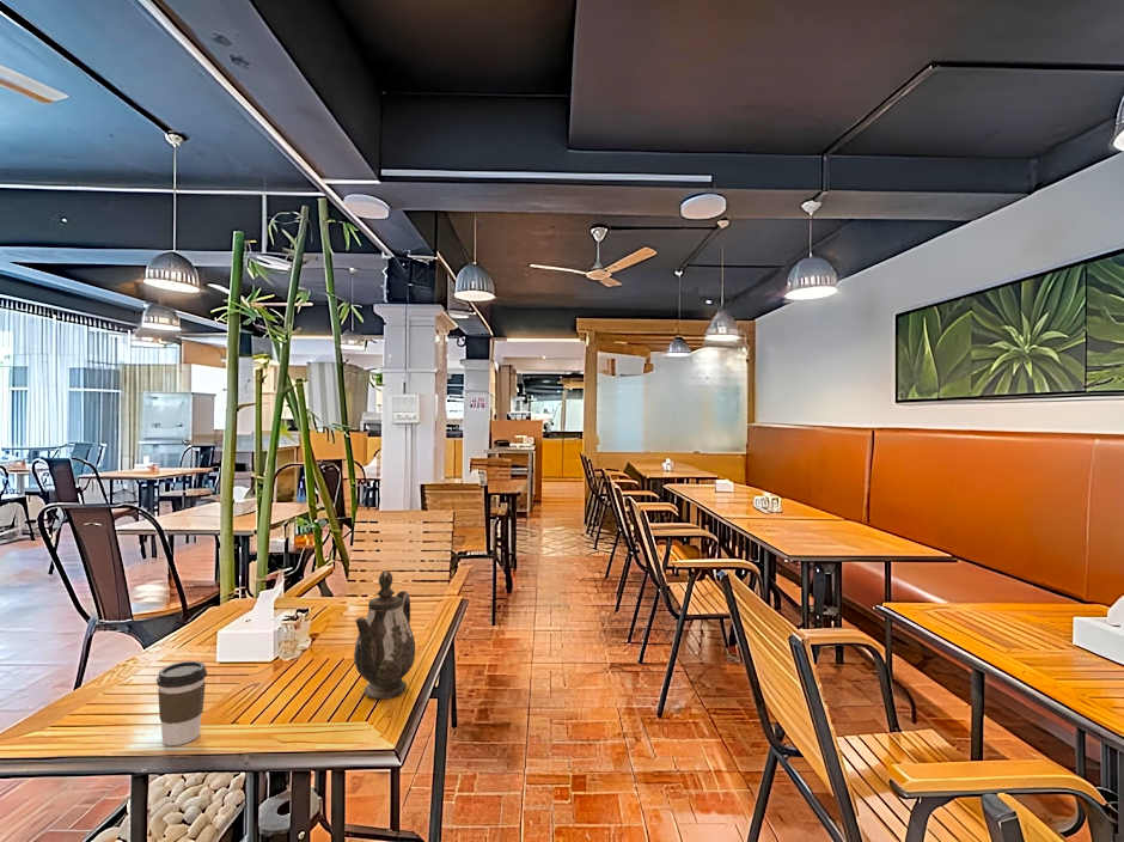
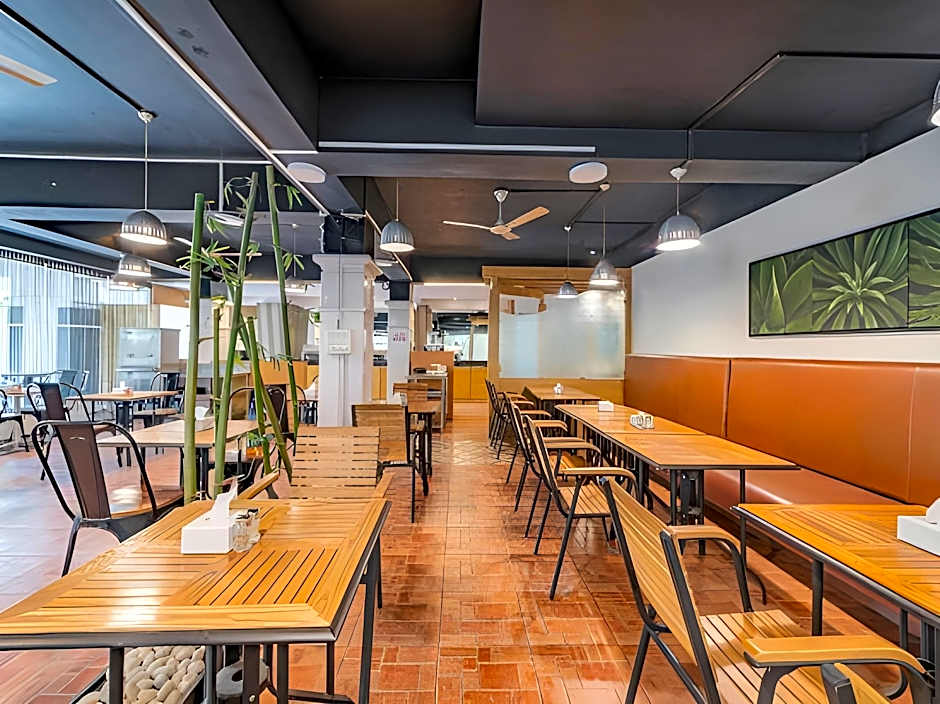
- teapot (384, 632)
- coffee cup (182, 702)
